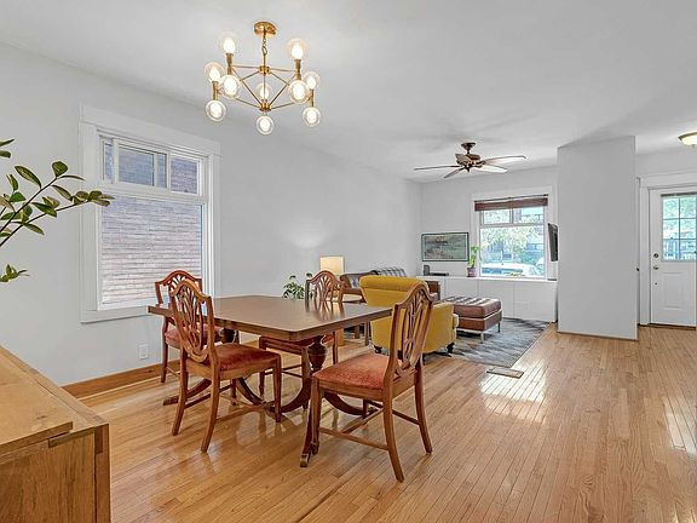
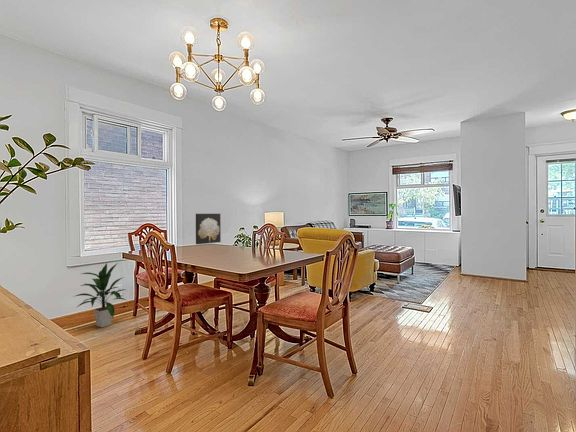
+ indoor plant (102, 294)
+ wall art (208, 228)
